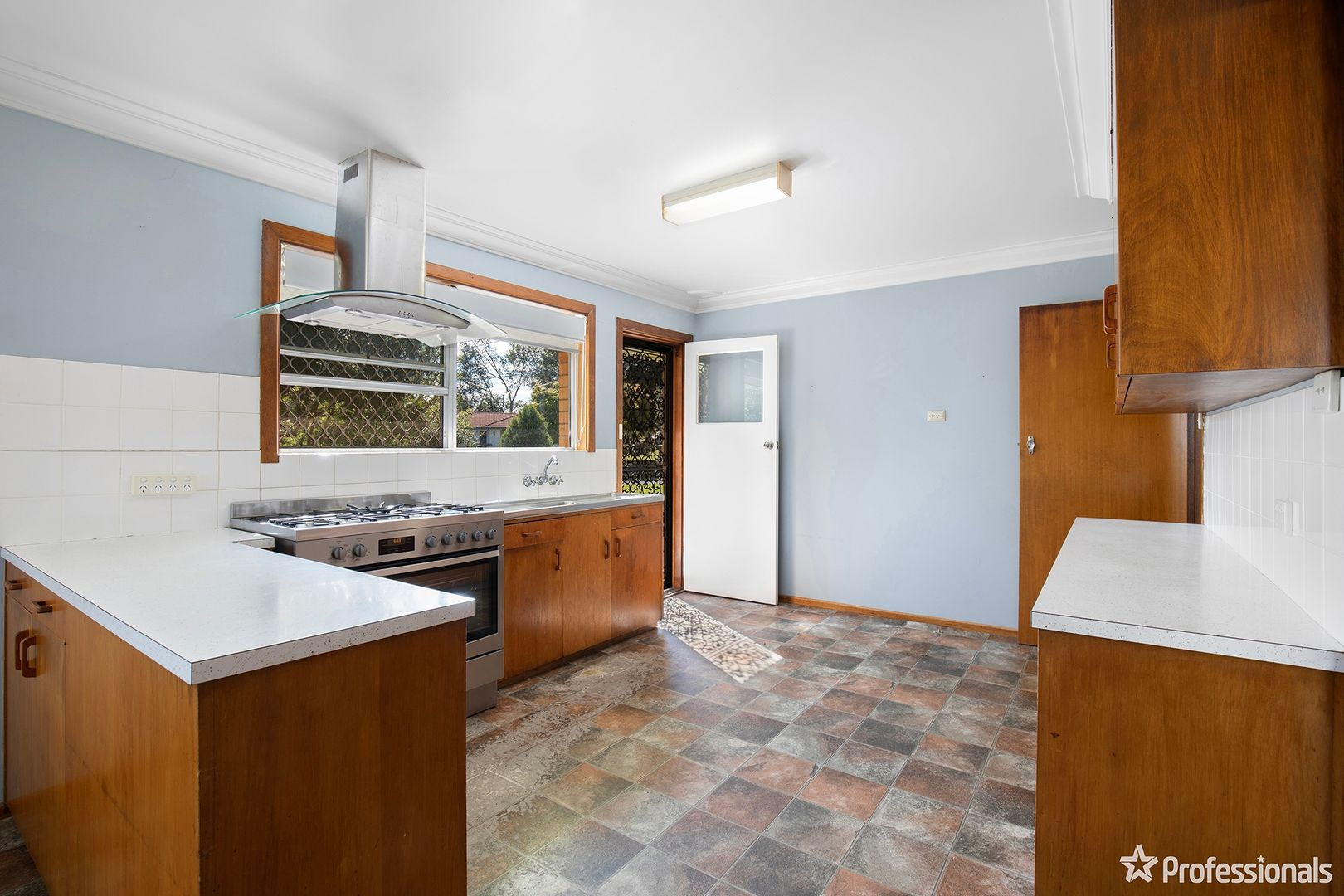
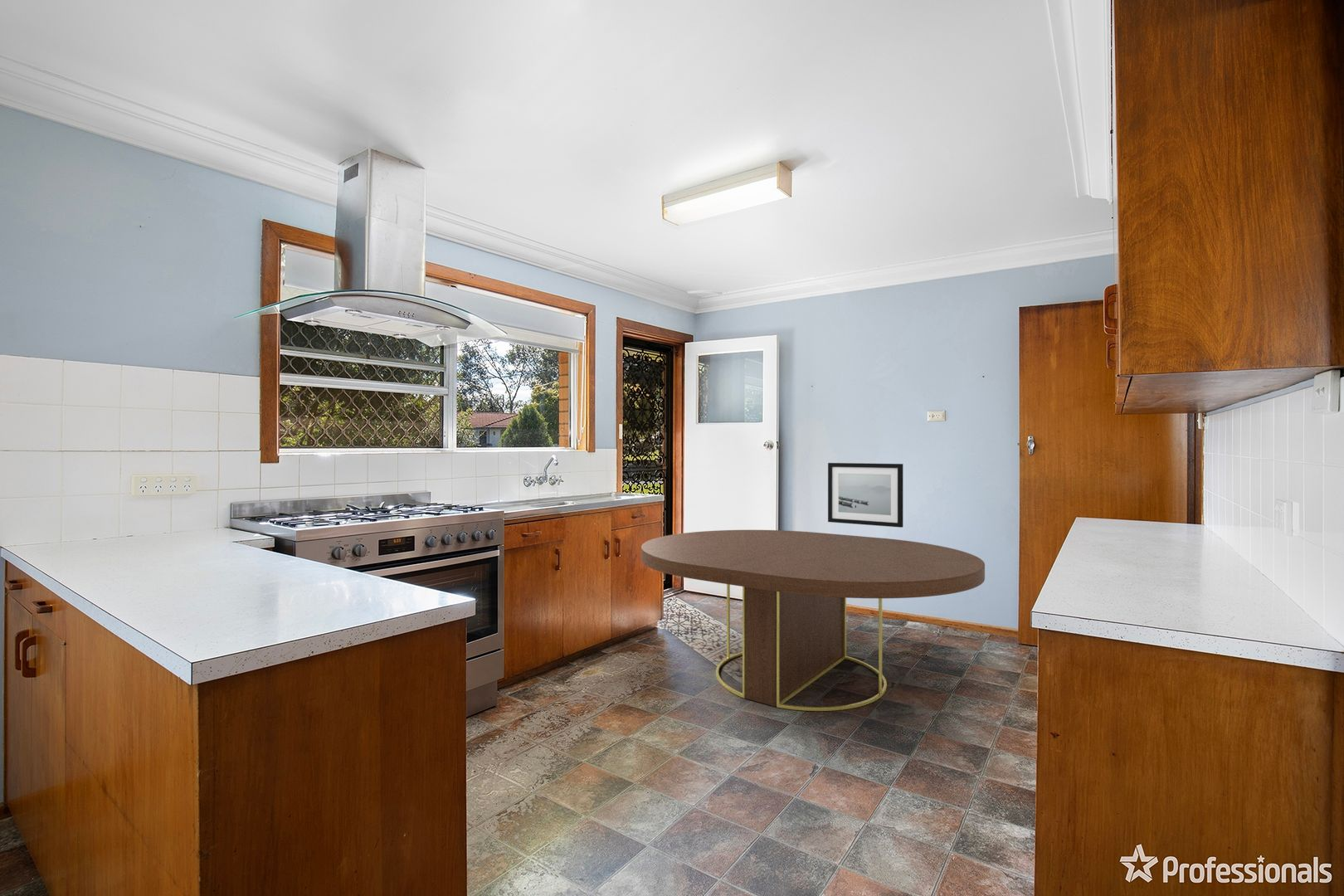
+ dining table (799, 612)
+ wall art (864, 494)
